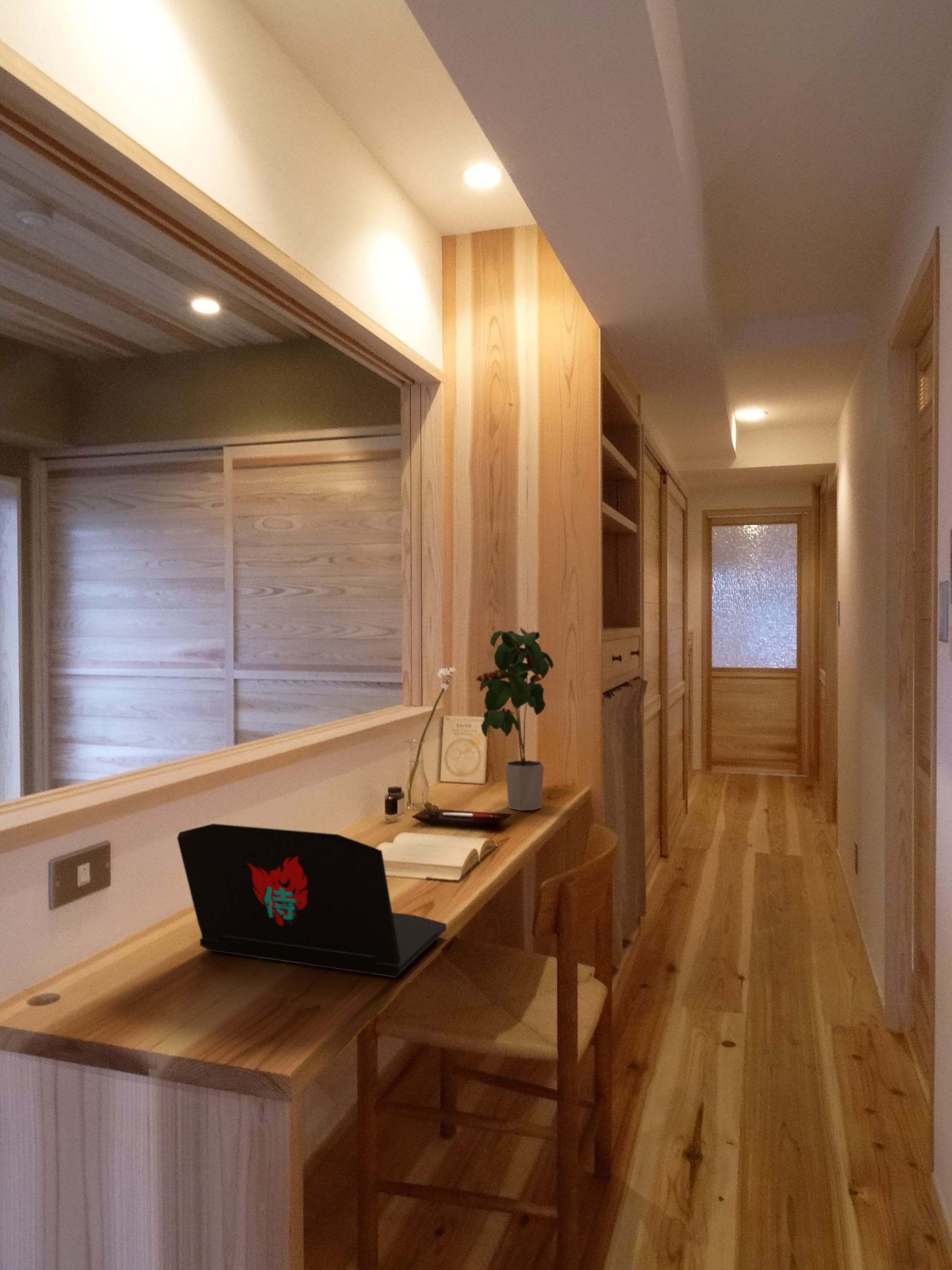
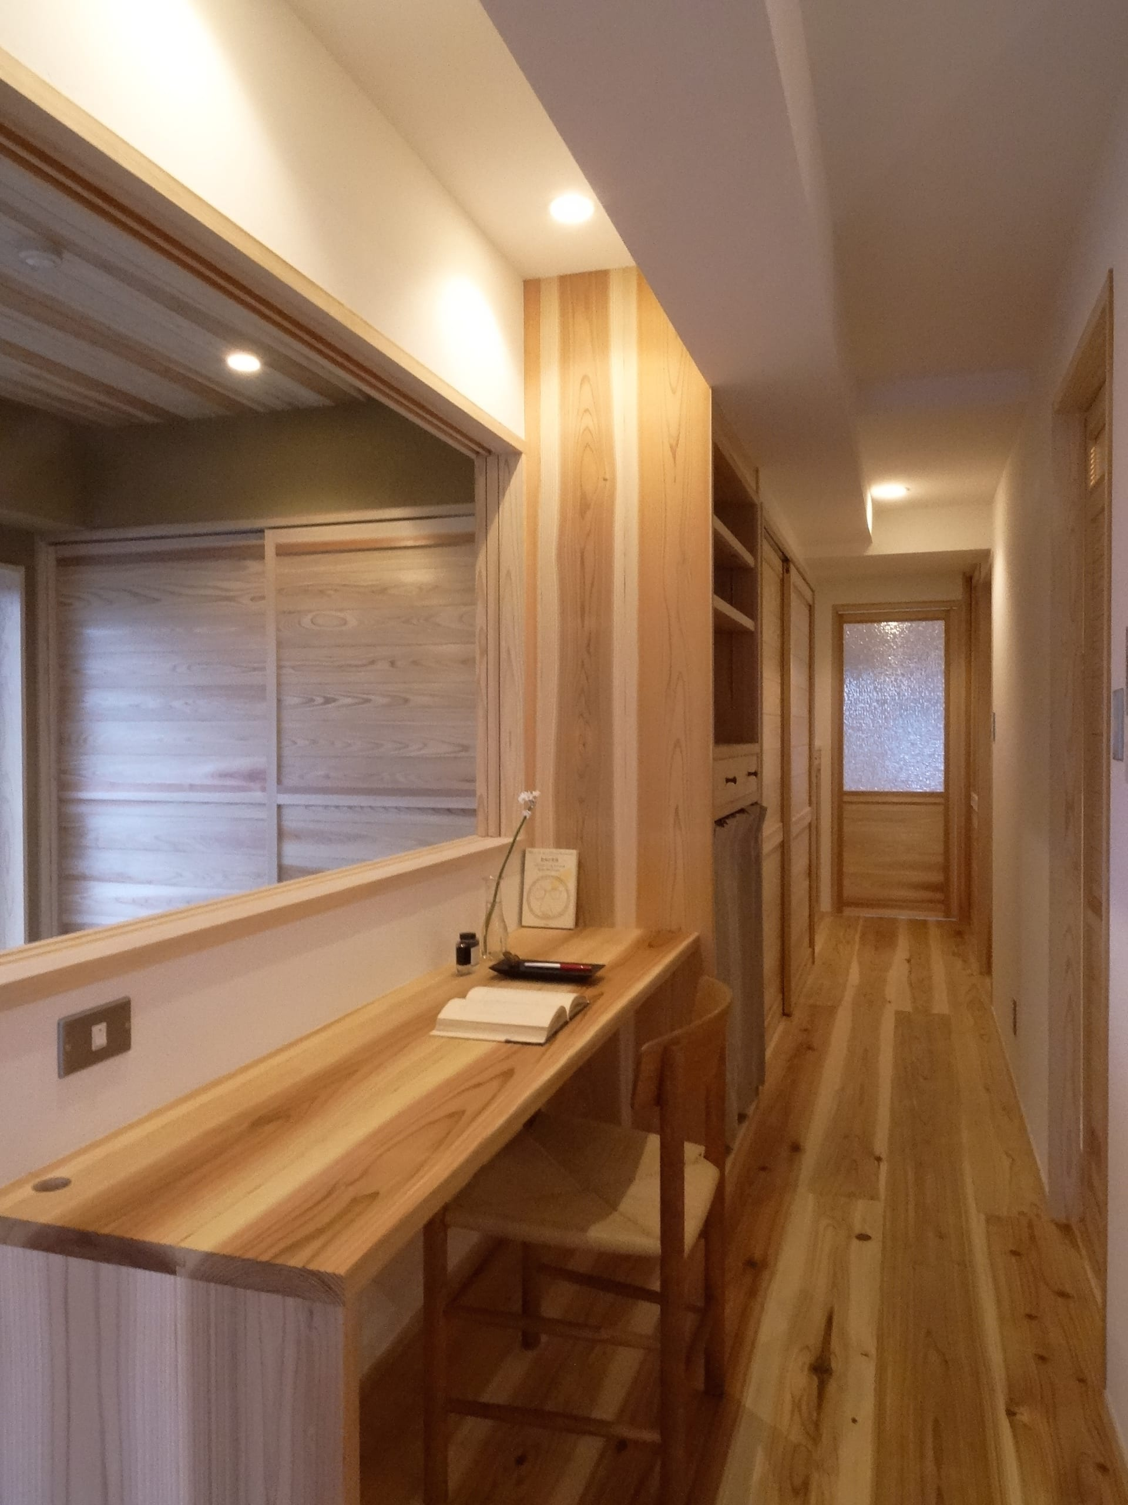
- laptop (319, 879)
- potted plant (518, 717)
